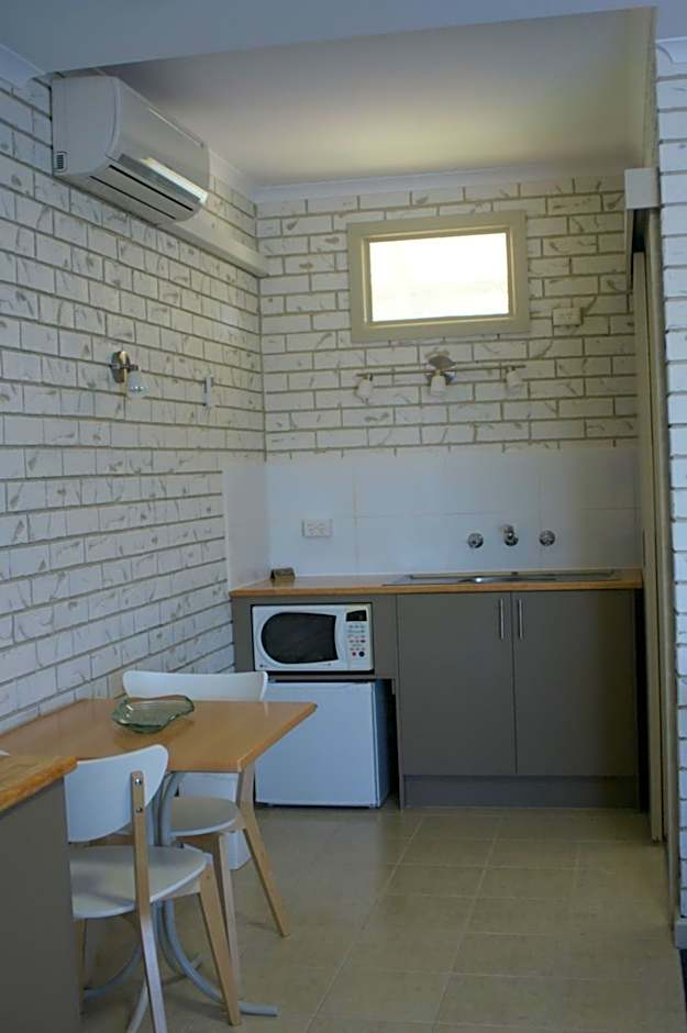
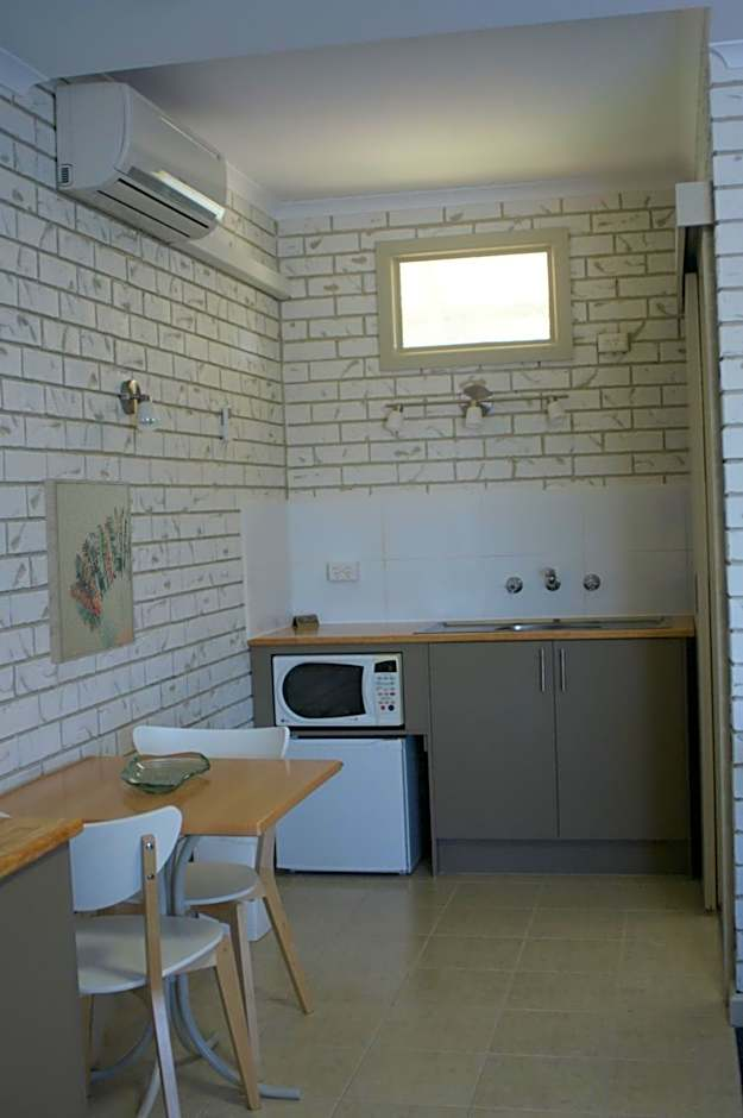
+ wall art (93, 566)
